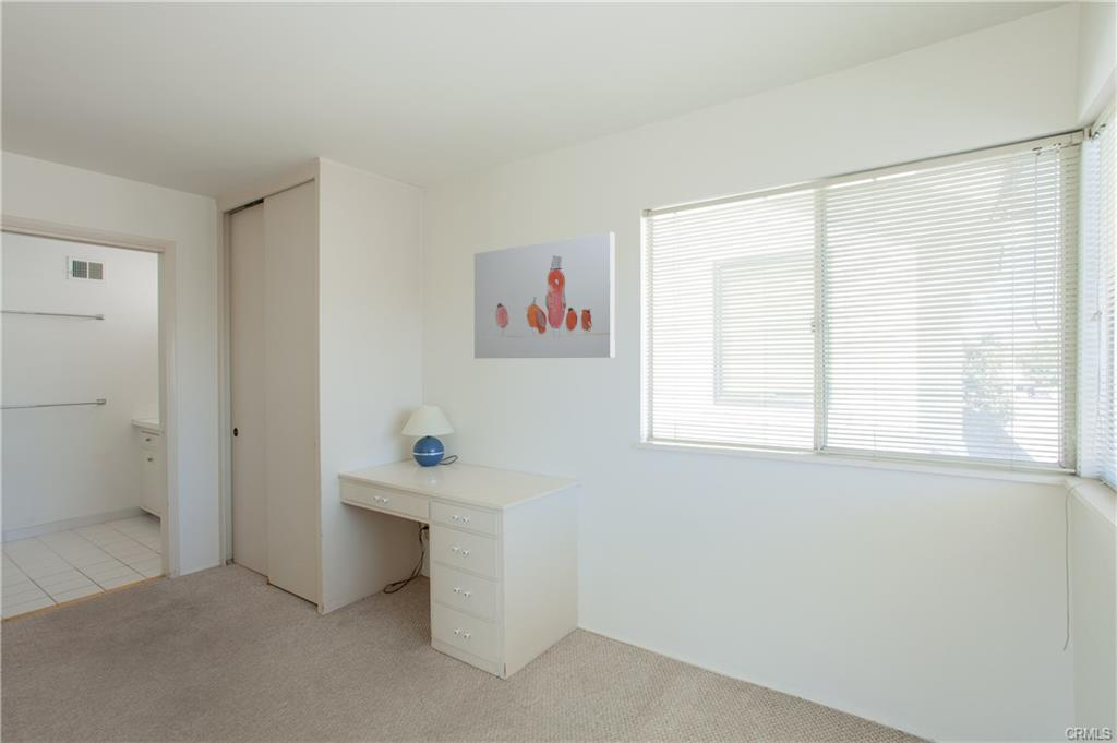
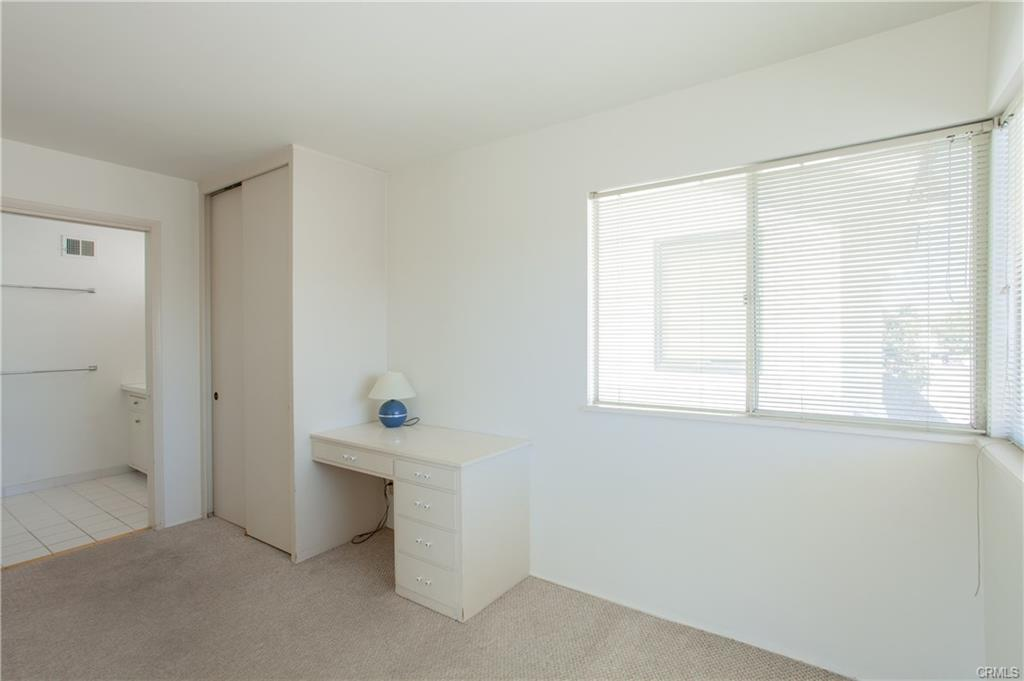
- wall art (538, 301)
